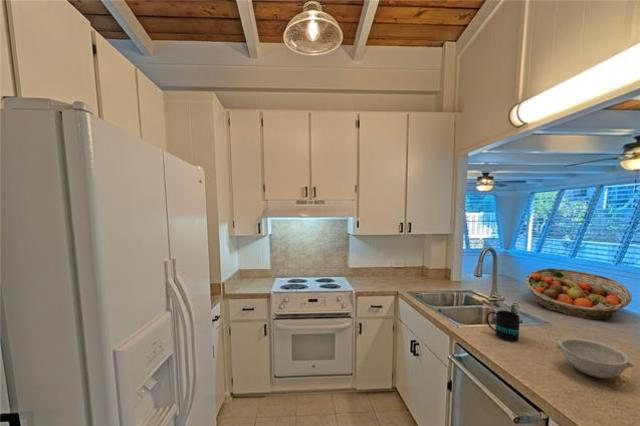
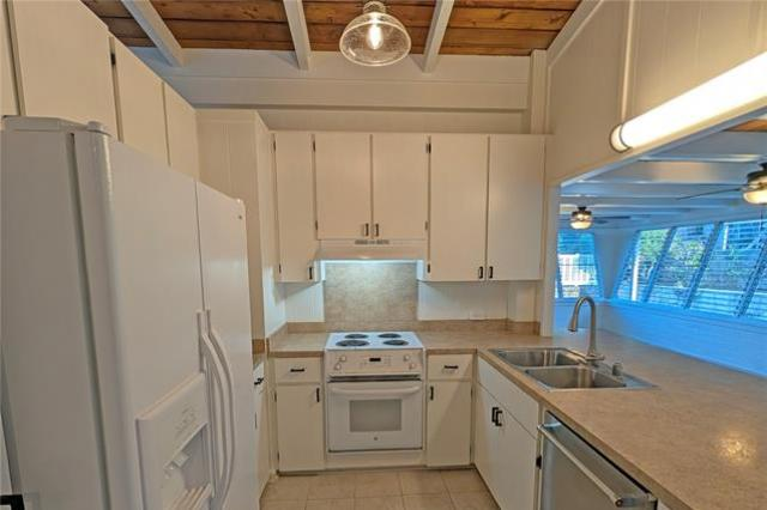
- bowl (591, 360)
- fruit basket (572, 292)
- mug (502, 324)
